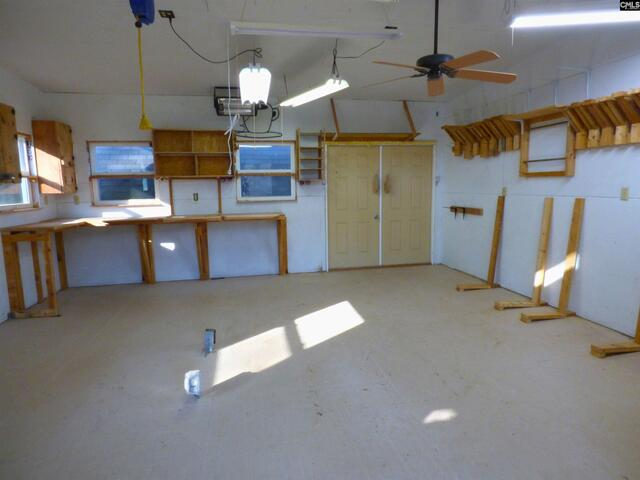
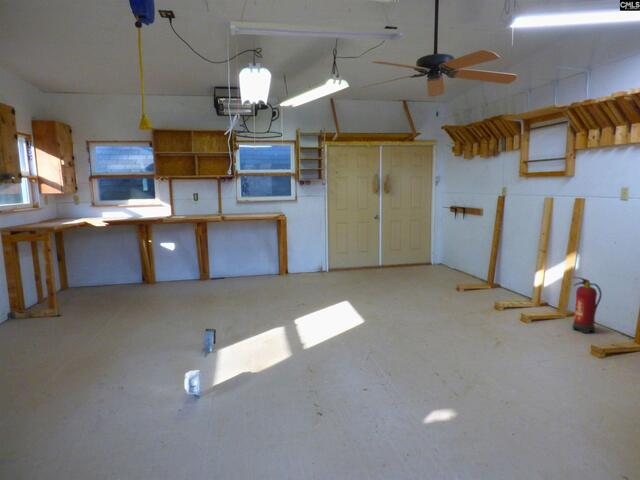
+ fire extinguisher (586, 304)
